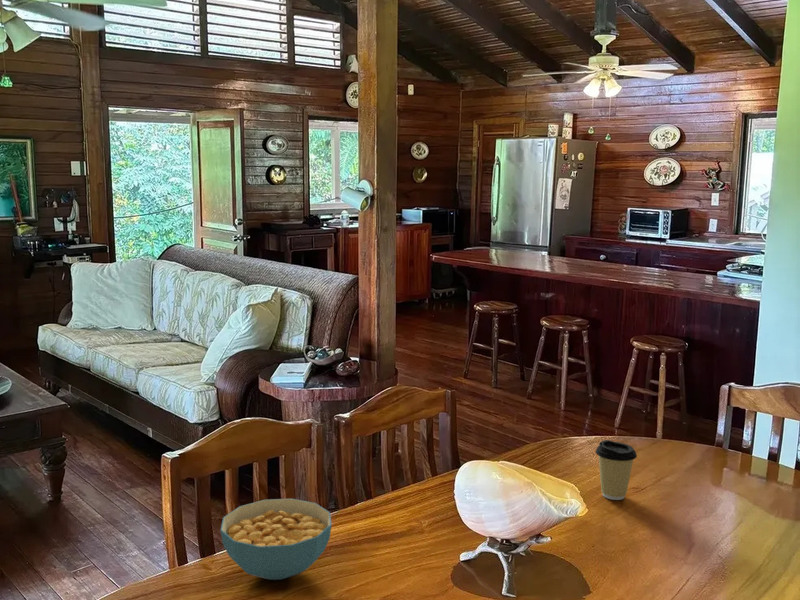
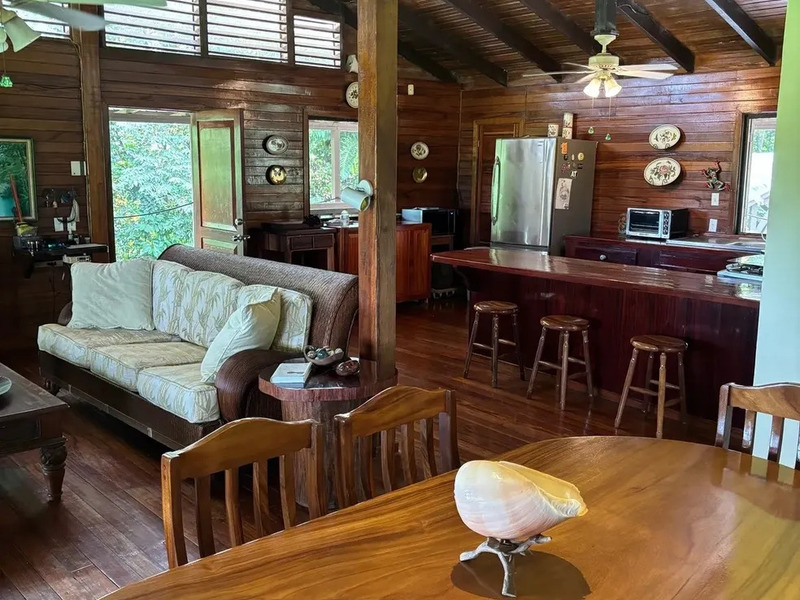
- cereal bowl (277, 546)
- coffee cup (615, 470)
